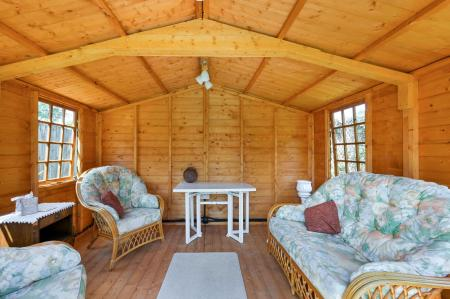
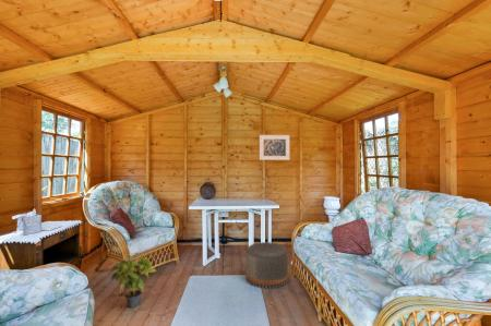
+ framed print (274, 147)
+ potted plant (131, 280)
+ pouf (266, 262)
